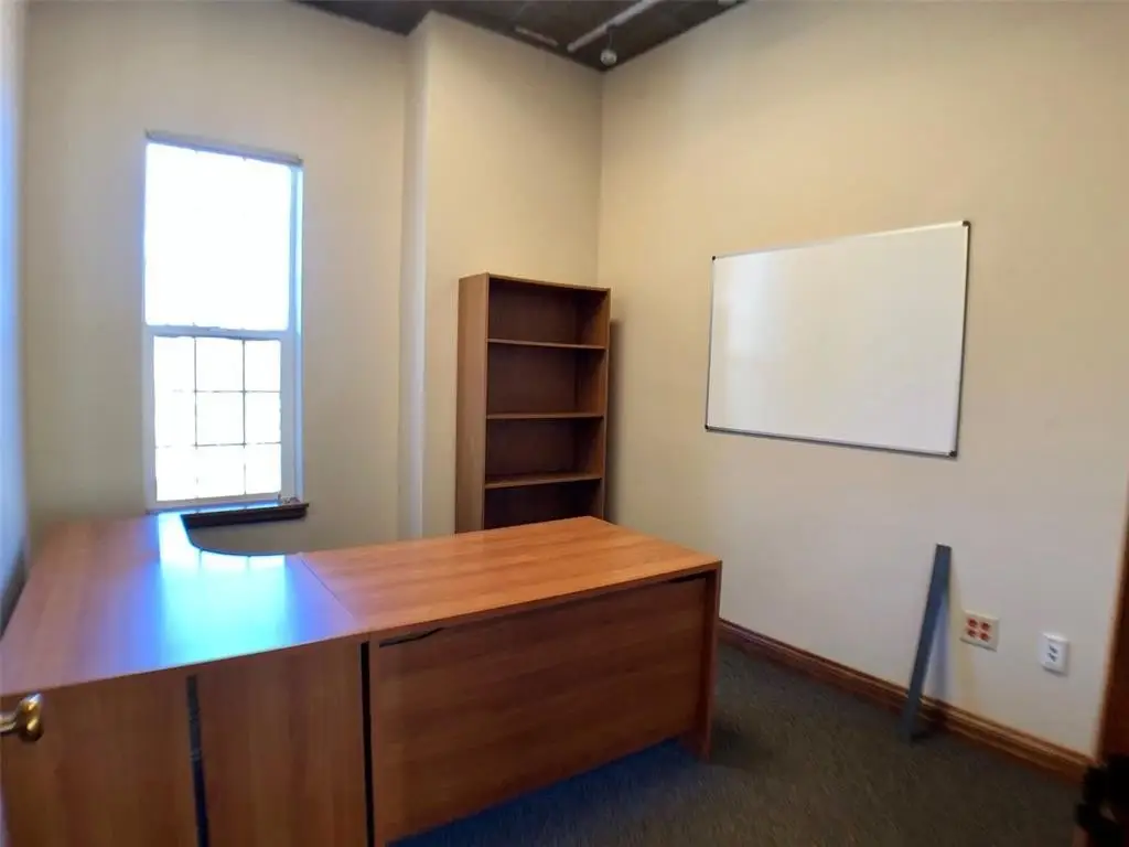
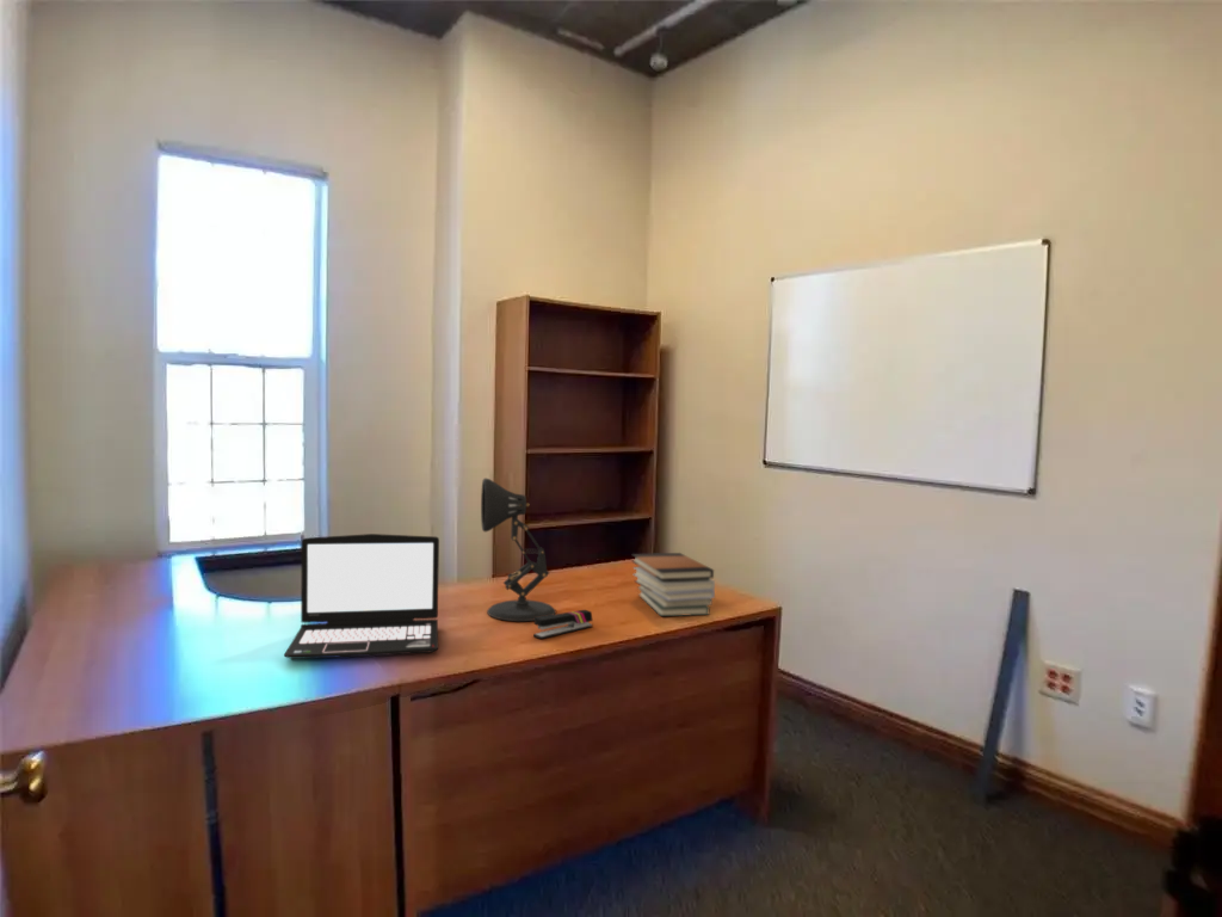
+ stapler (563, 622)
+ laptop (366, 592)
+ desk lamp (519, 544)
+ book stack (672, 583)
